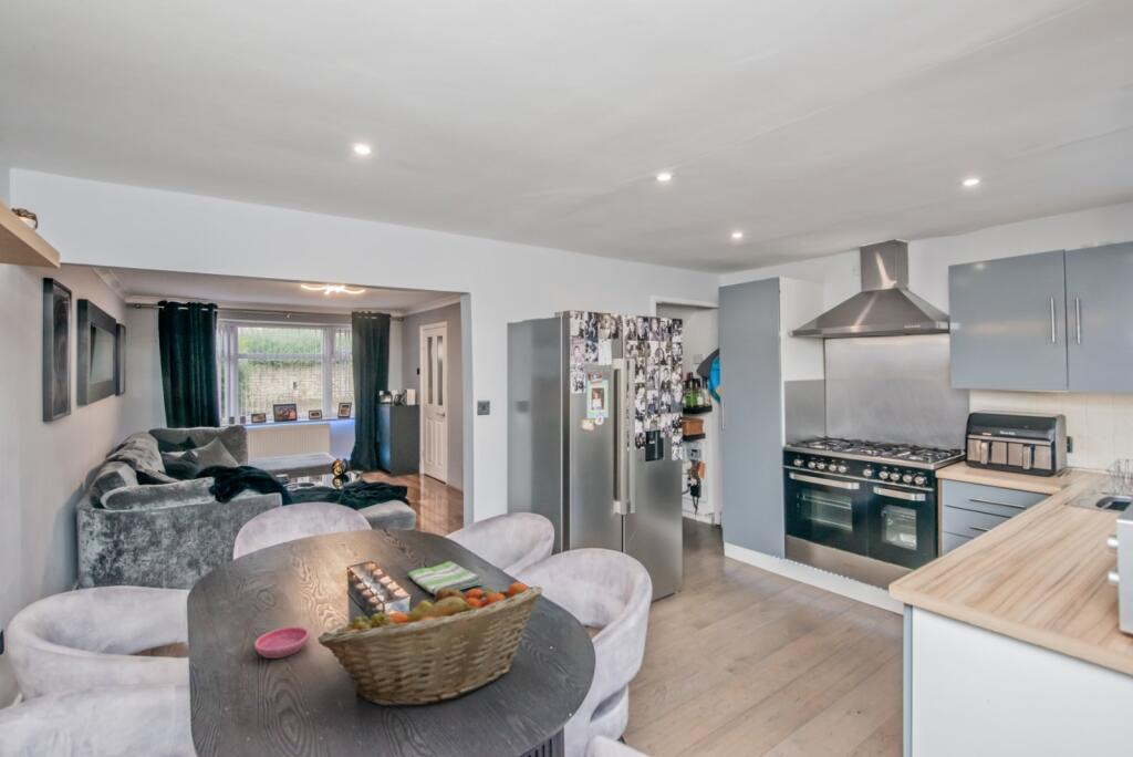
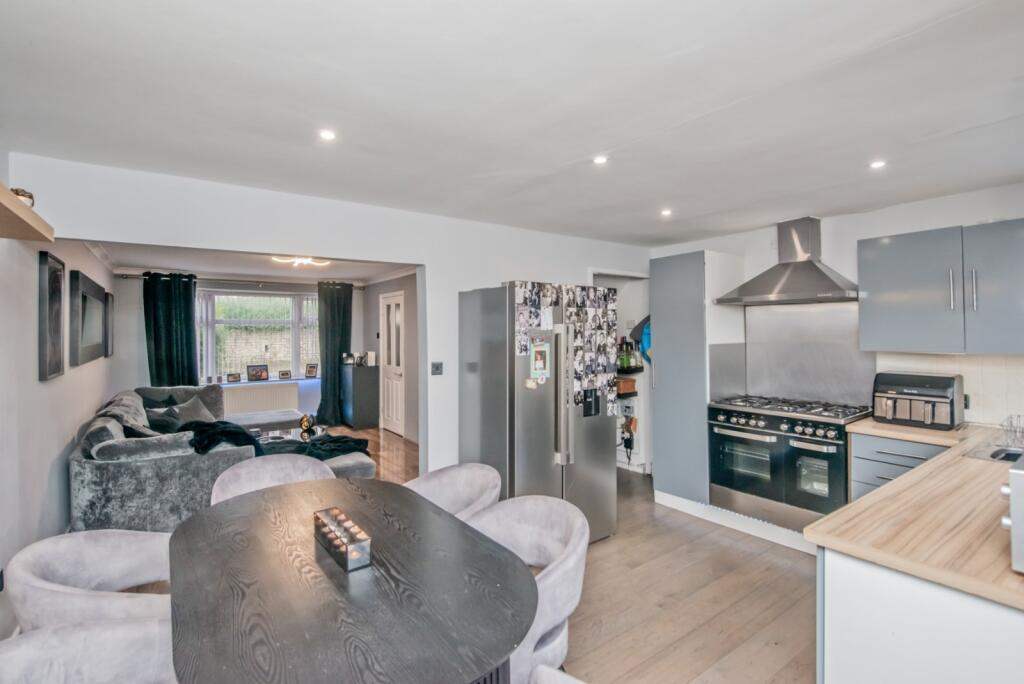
- dish towel (444, 575)
- saucer (282, 643)
- fruit basket (437, 629)
